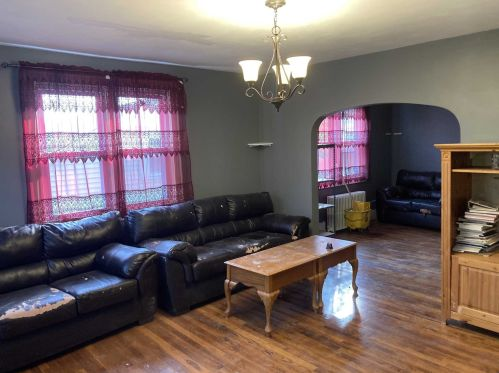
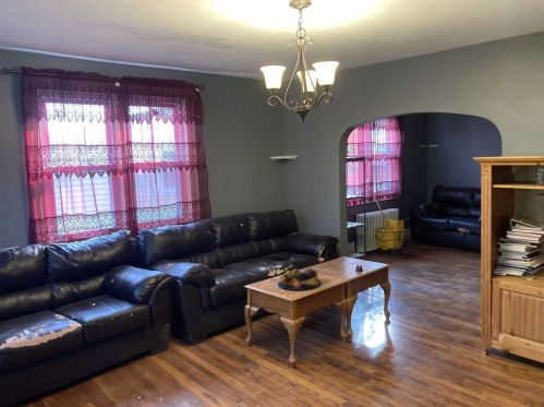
+ fruit bowl (299, 276)
